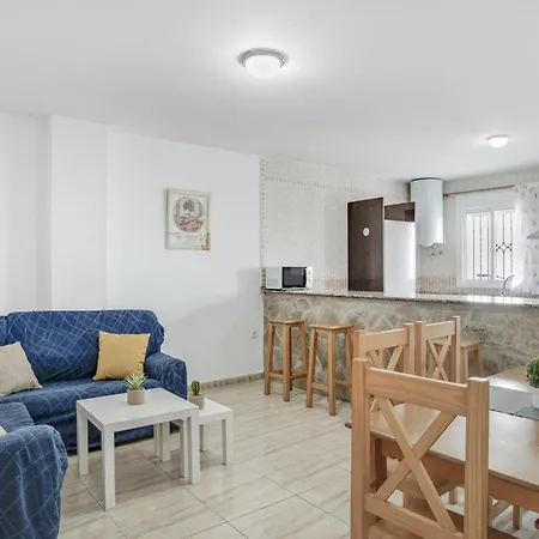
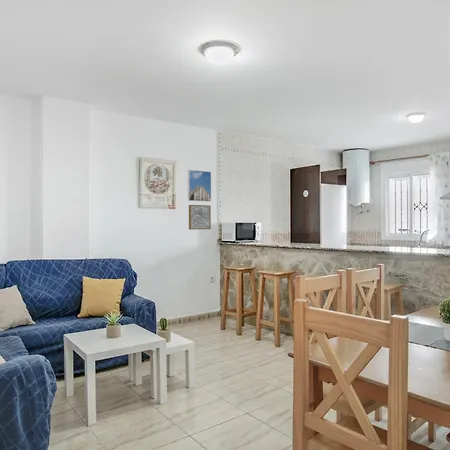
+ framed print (199, 186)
+ wall art (199, 217)
